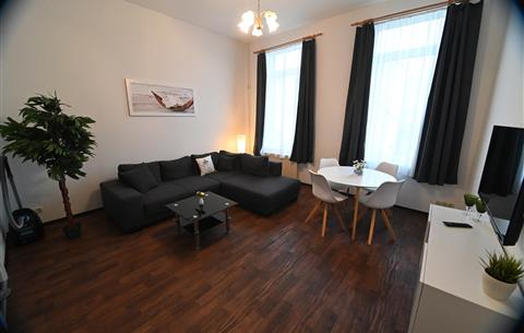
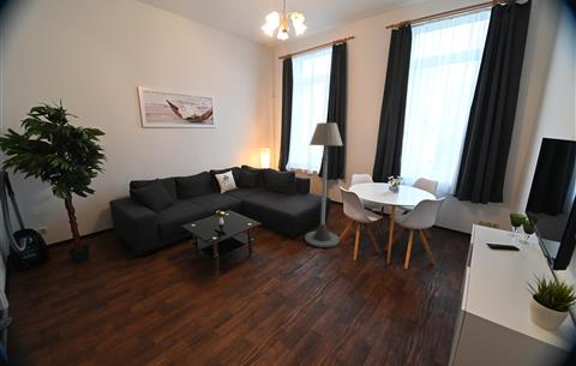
+ floor lamp (324, 184)
